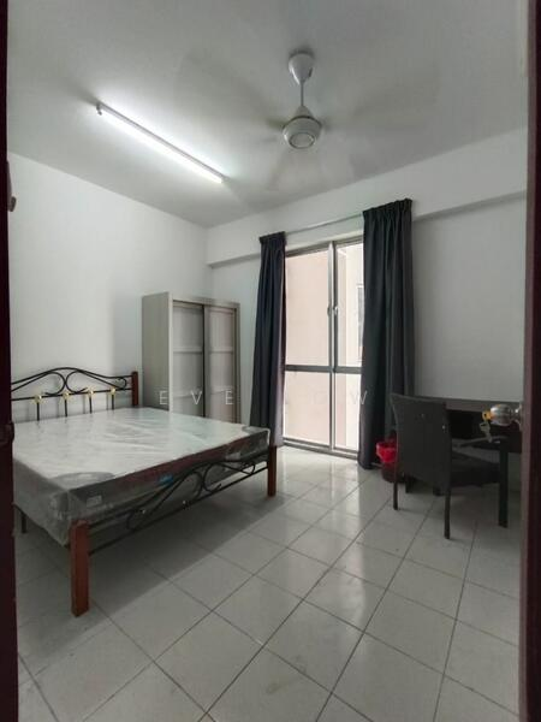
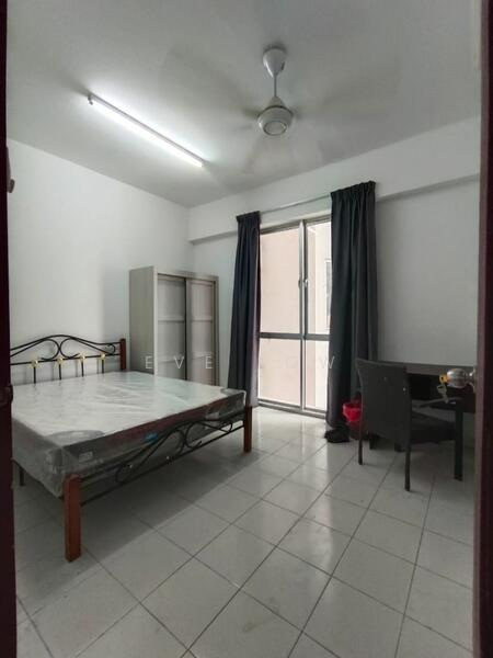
+ boots (336, 430)
